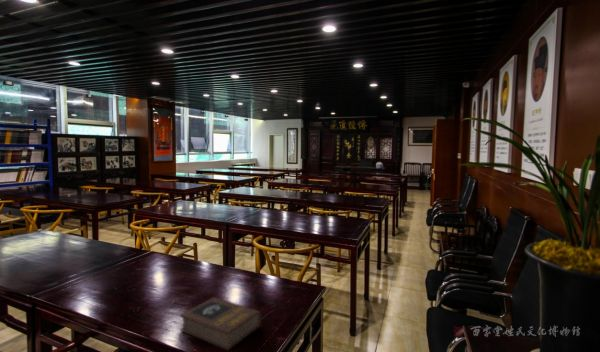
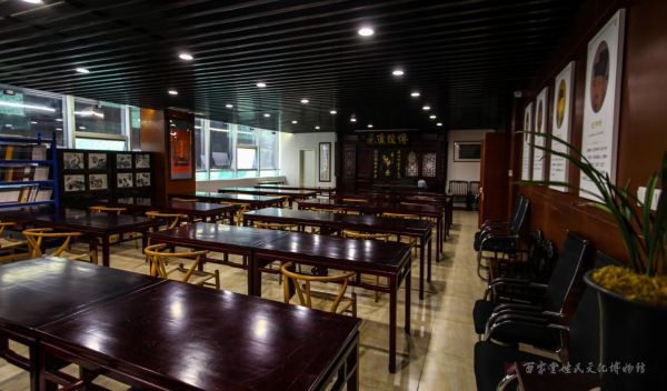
- book (219, 319)
